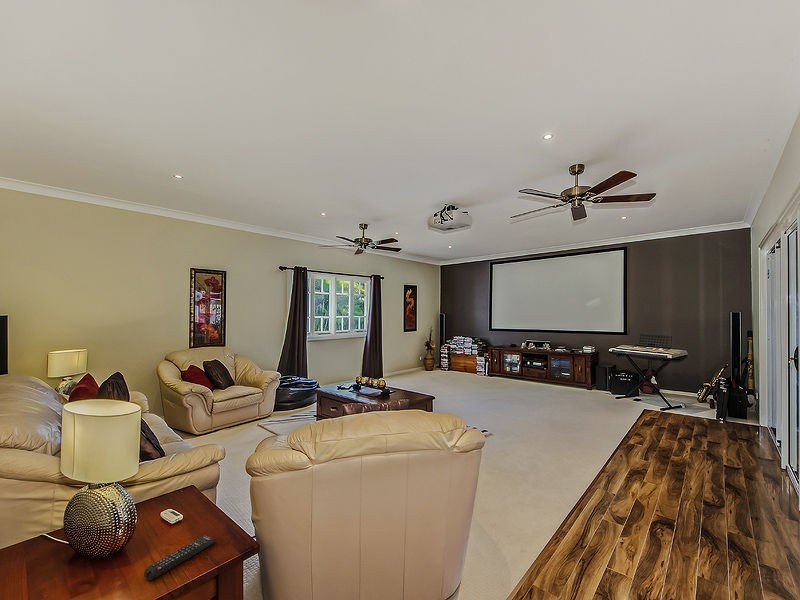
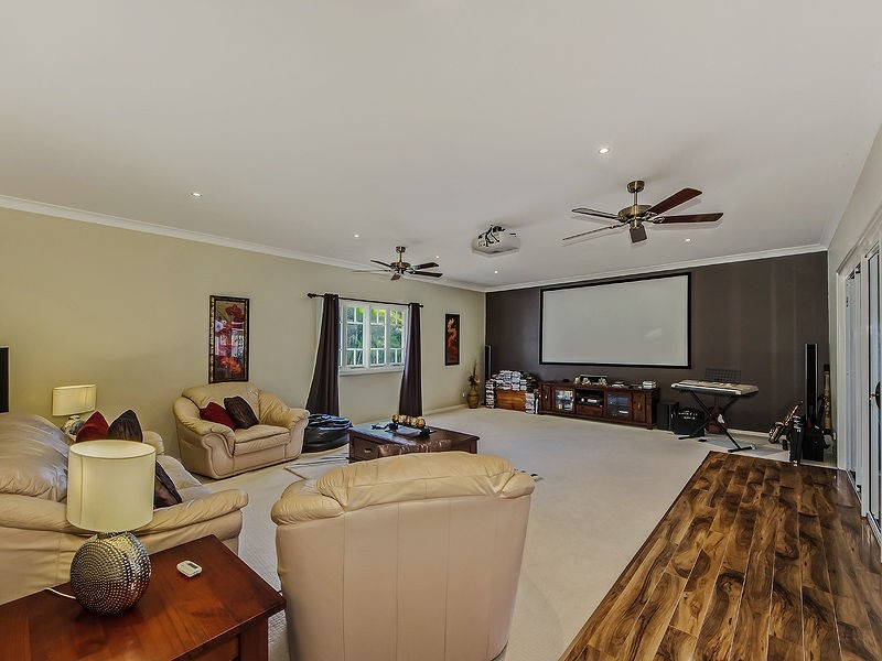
- remote control (182, 555)
